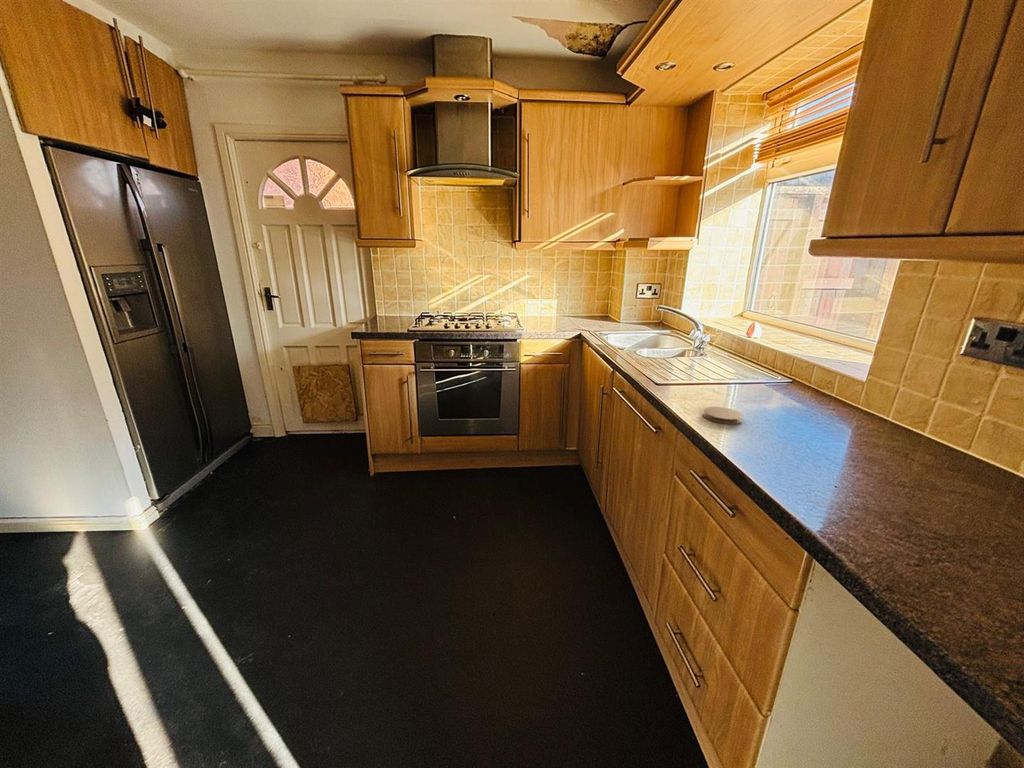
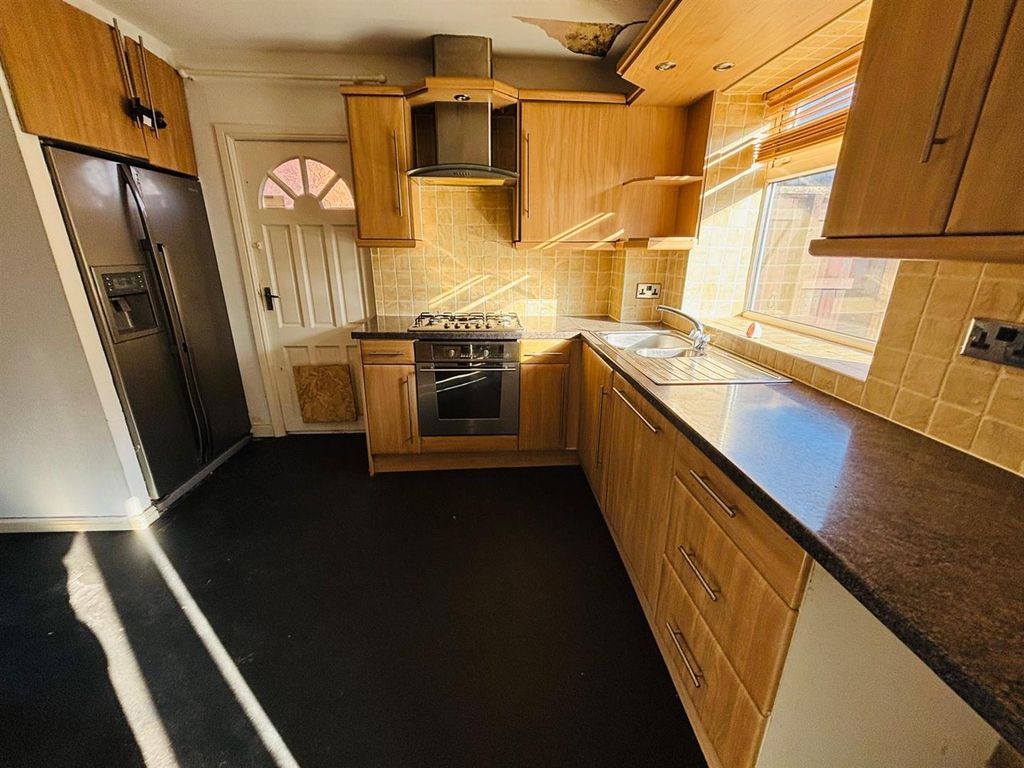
- coaster (722, 415)
